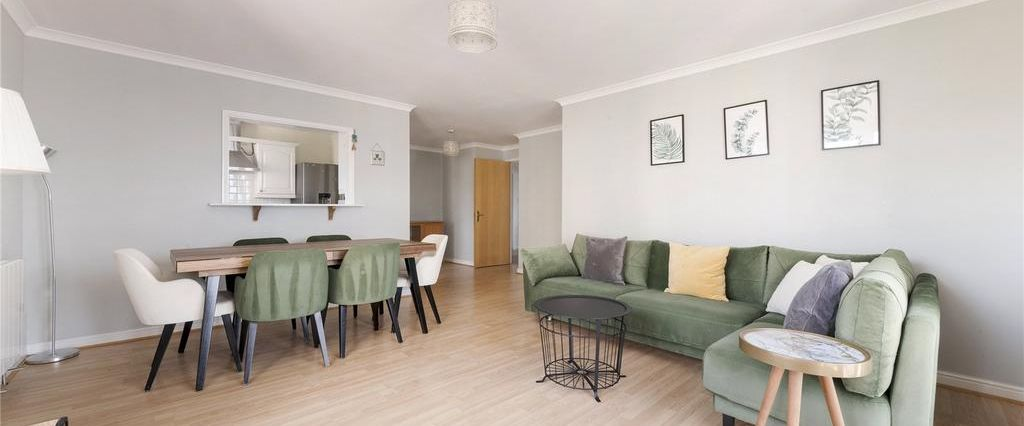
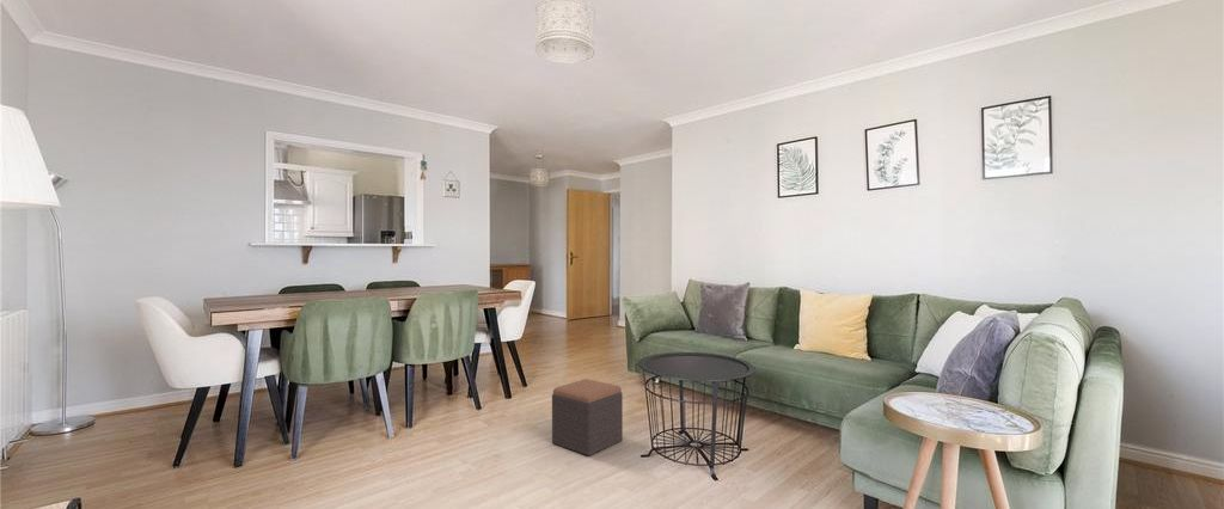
+ footstool (587, 413)
